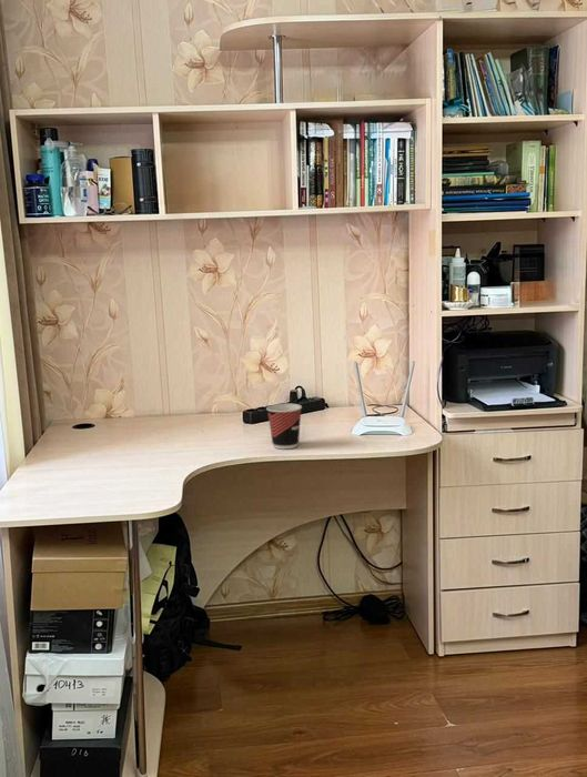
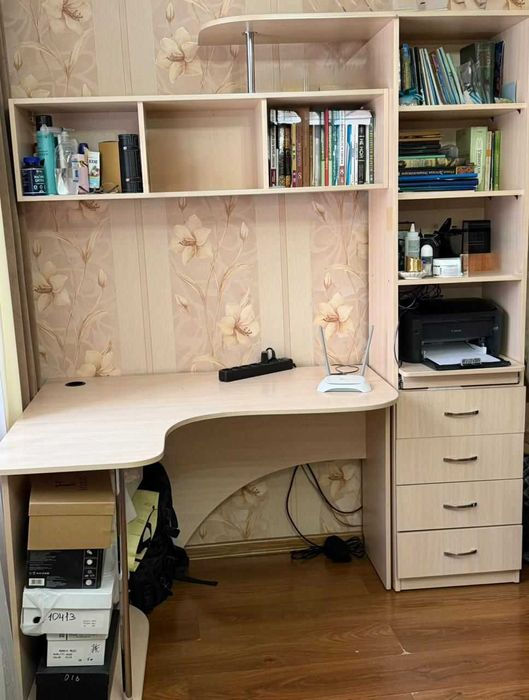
- cup (284, 426)
